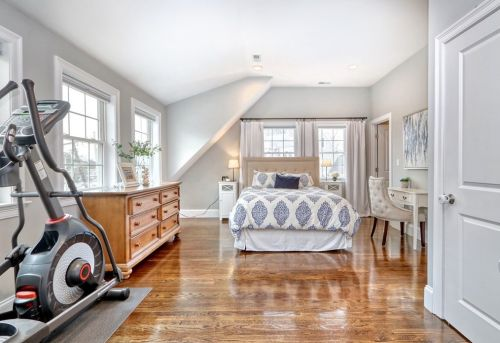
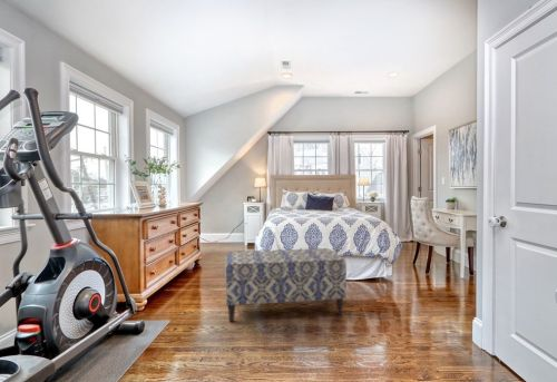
+ bench (283, 282)
